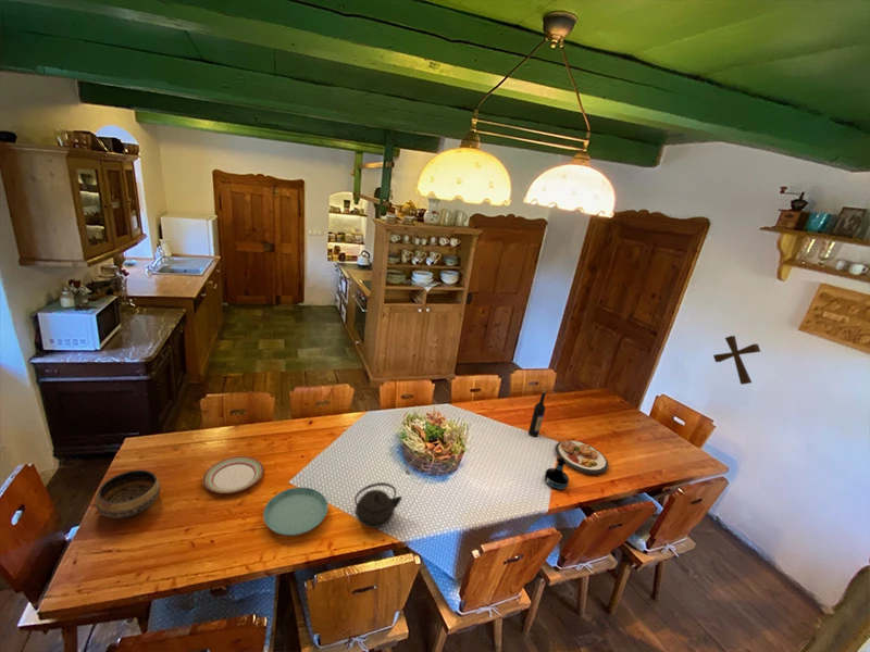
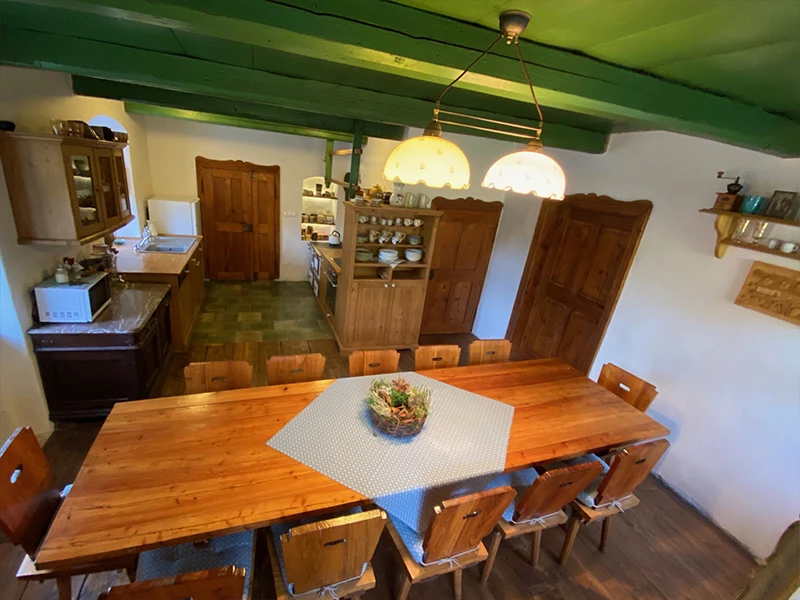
- bowl (129, 496)
- tequila bottle (558, 471)
- plate (581, 454)
- kettle (378, 500)
- plate (234, 475)
- wine bottle (538, 412)
- decorative cross (735, 359)
- saucer (296, 512)
